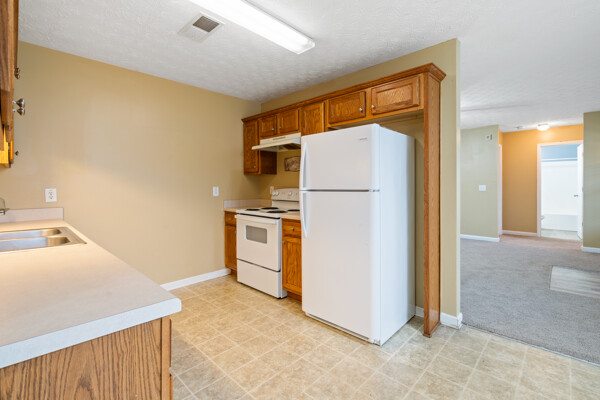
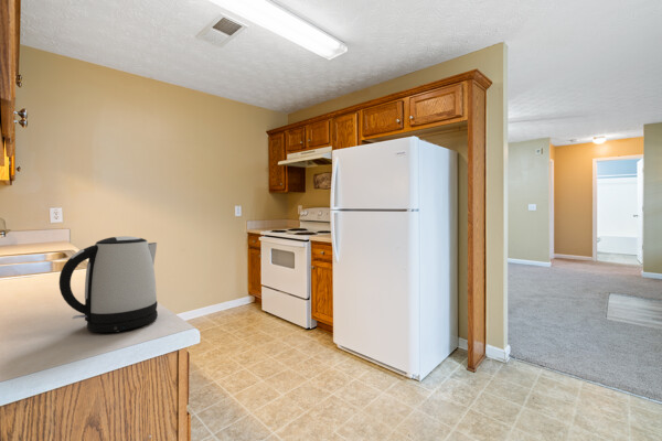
+ kettle (113, 280)
